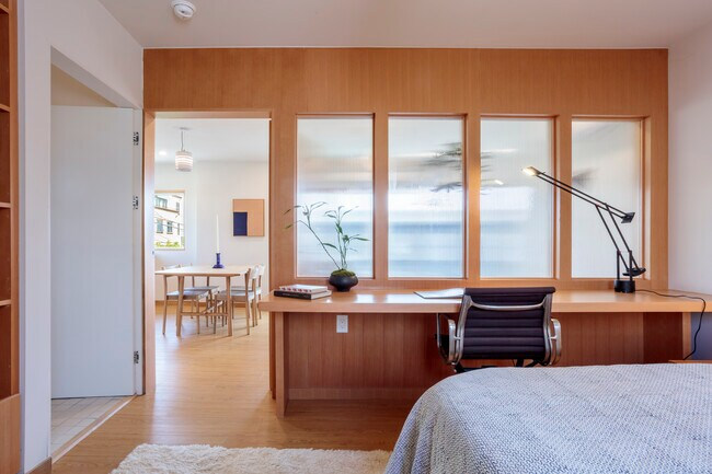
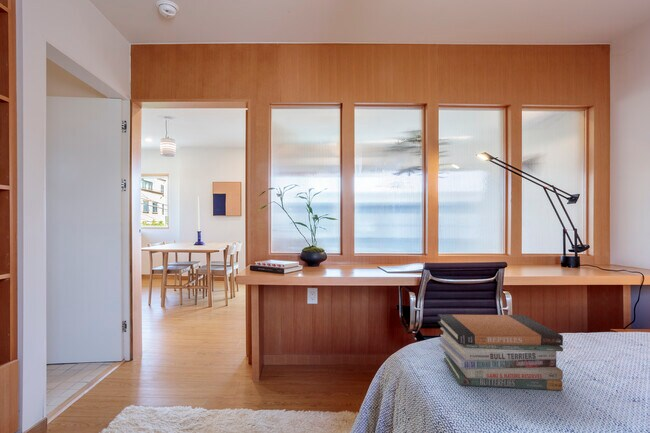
+ book stack (494, 348)
